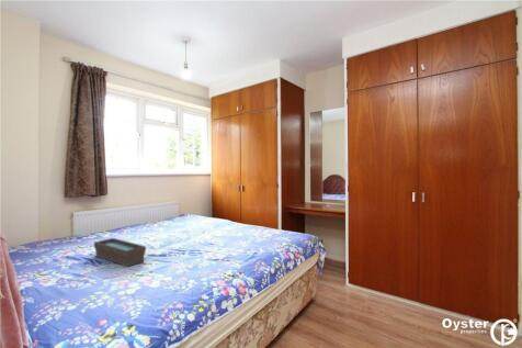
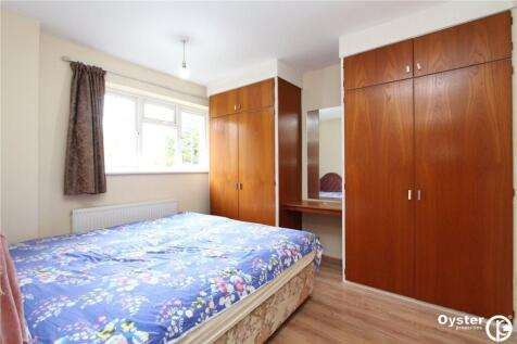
- tray (118, 250)
